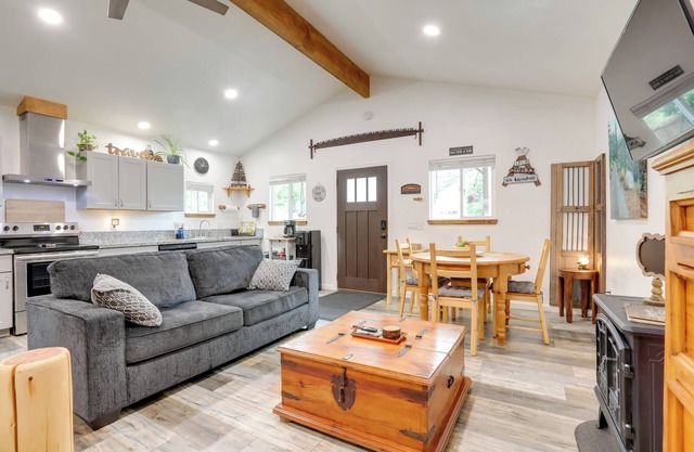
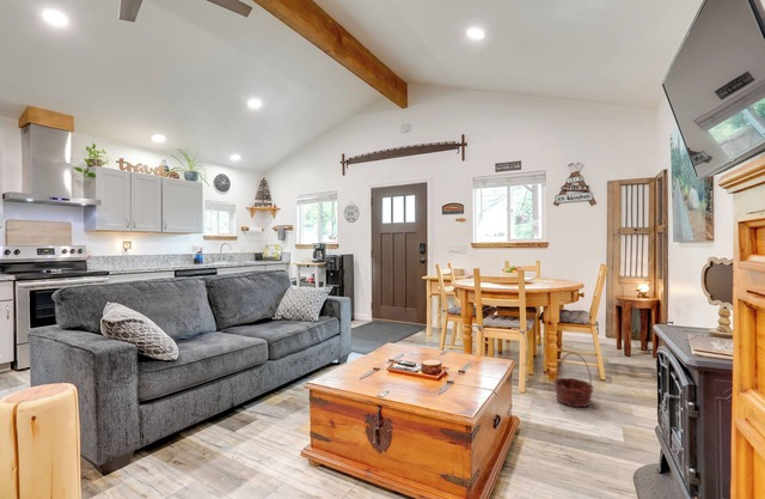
+ basket (573, 378)
